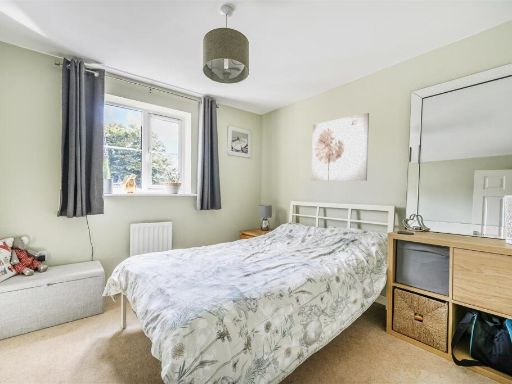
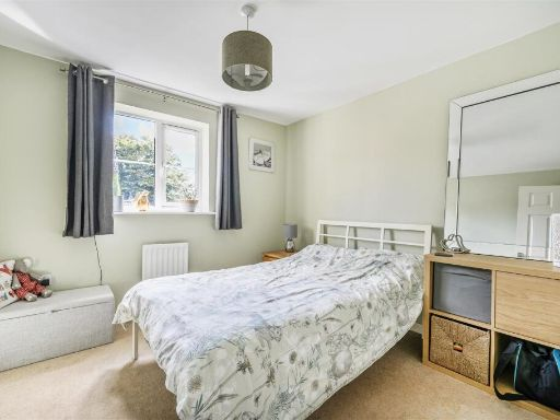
- wall art (337, 150)
